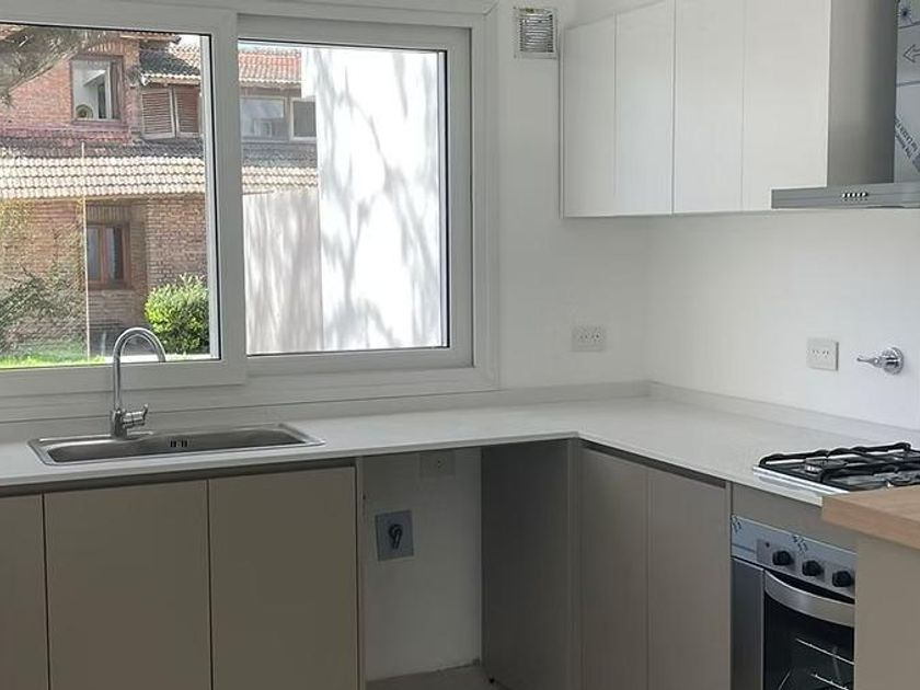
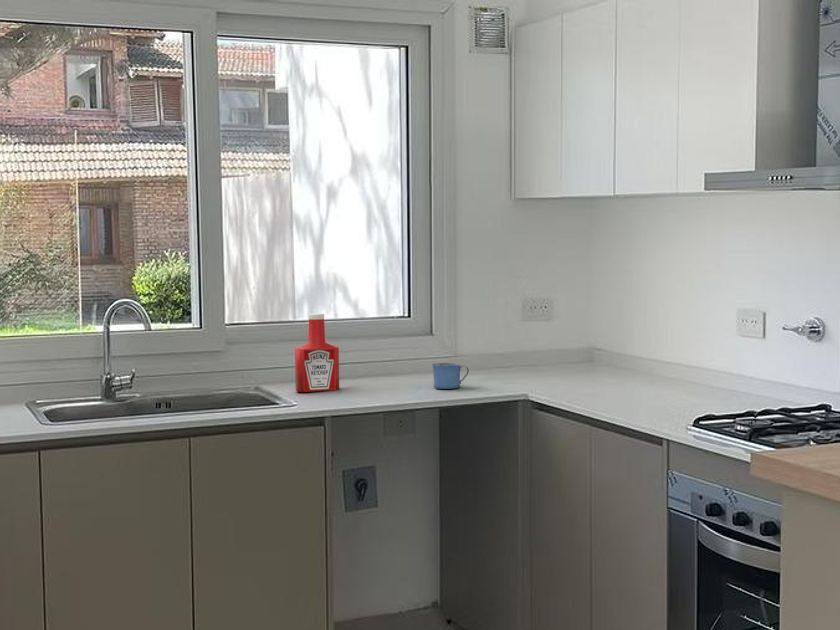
+ soap bottle (316, 352)
+ mug (450, 375)
